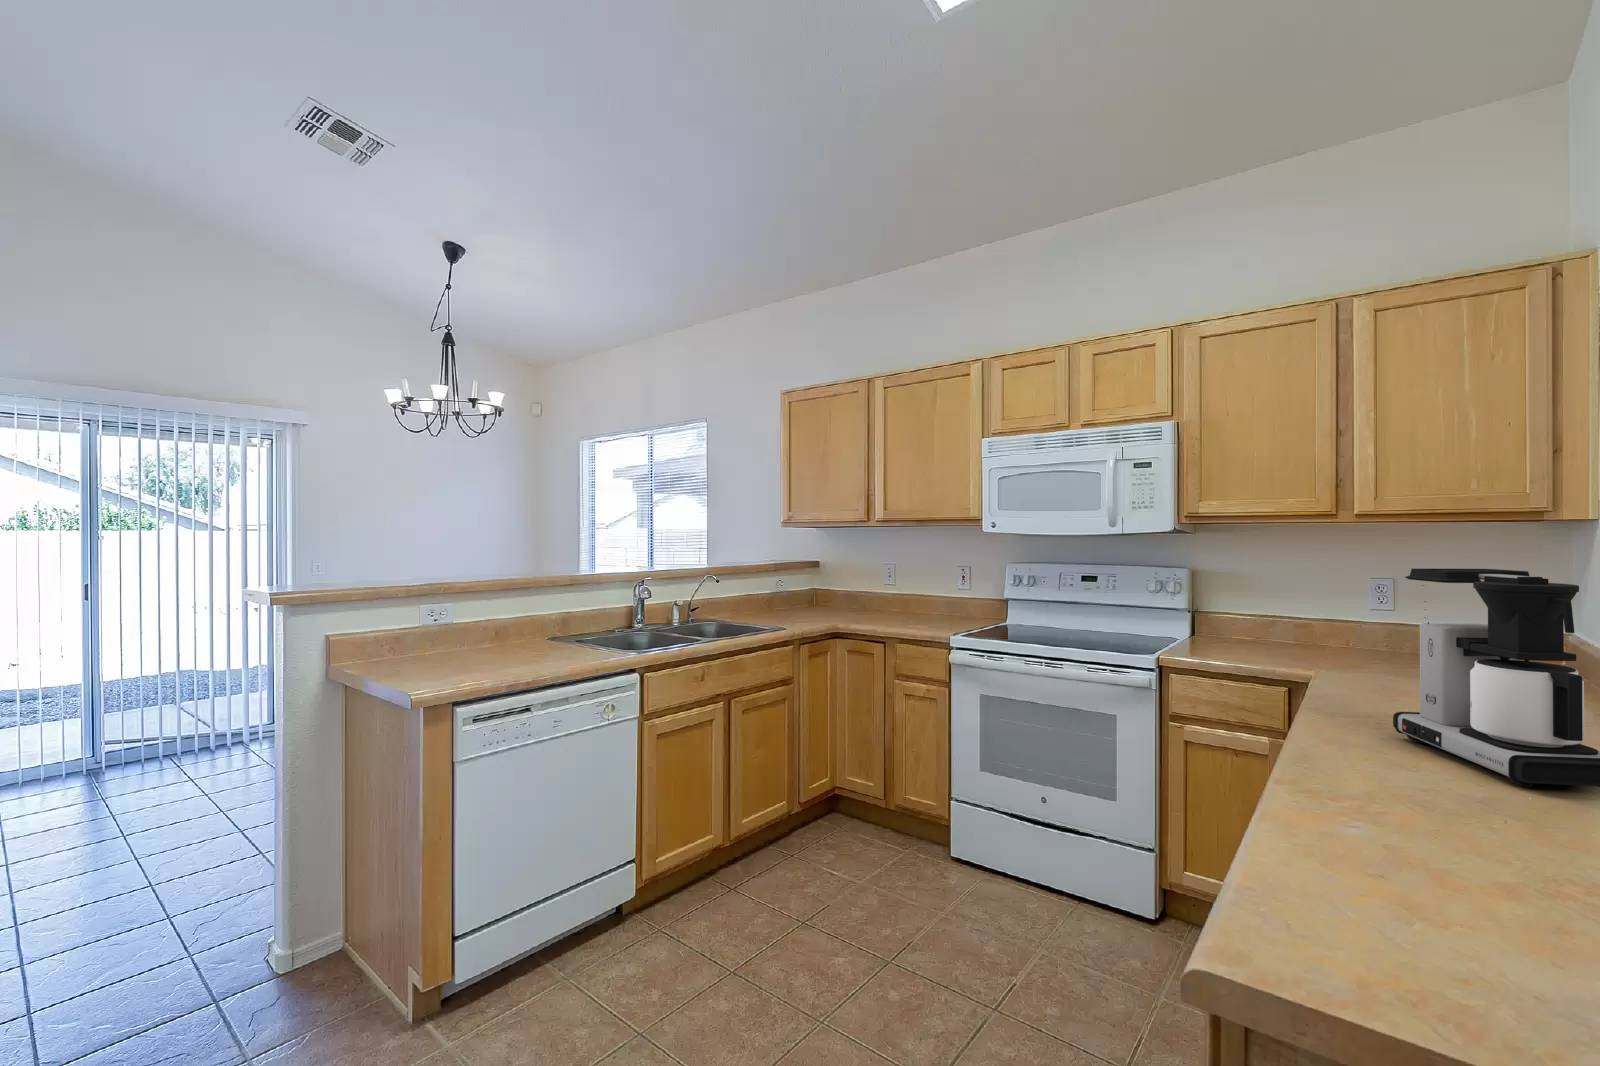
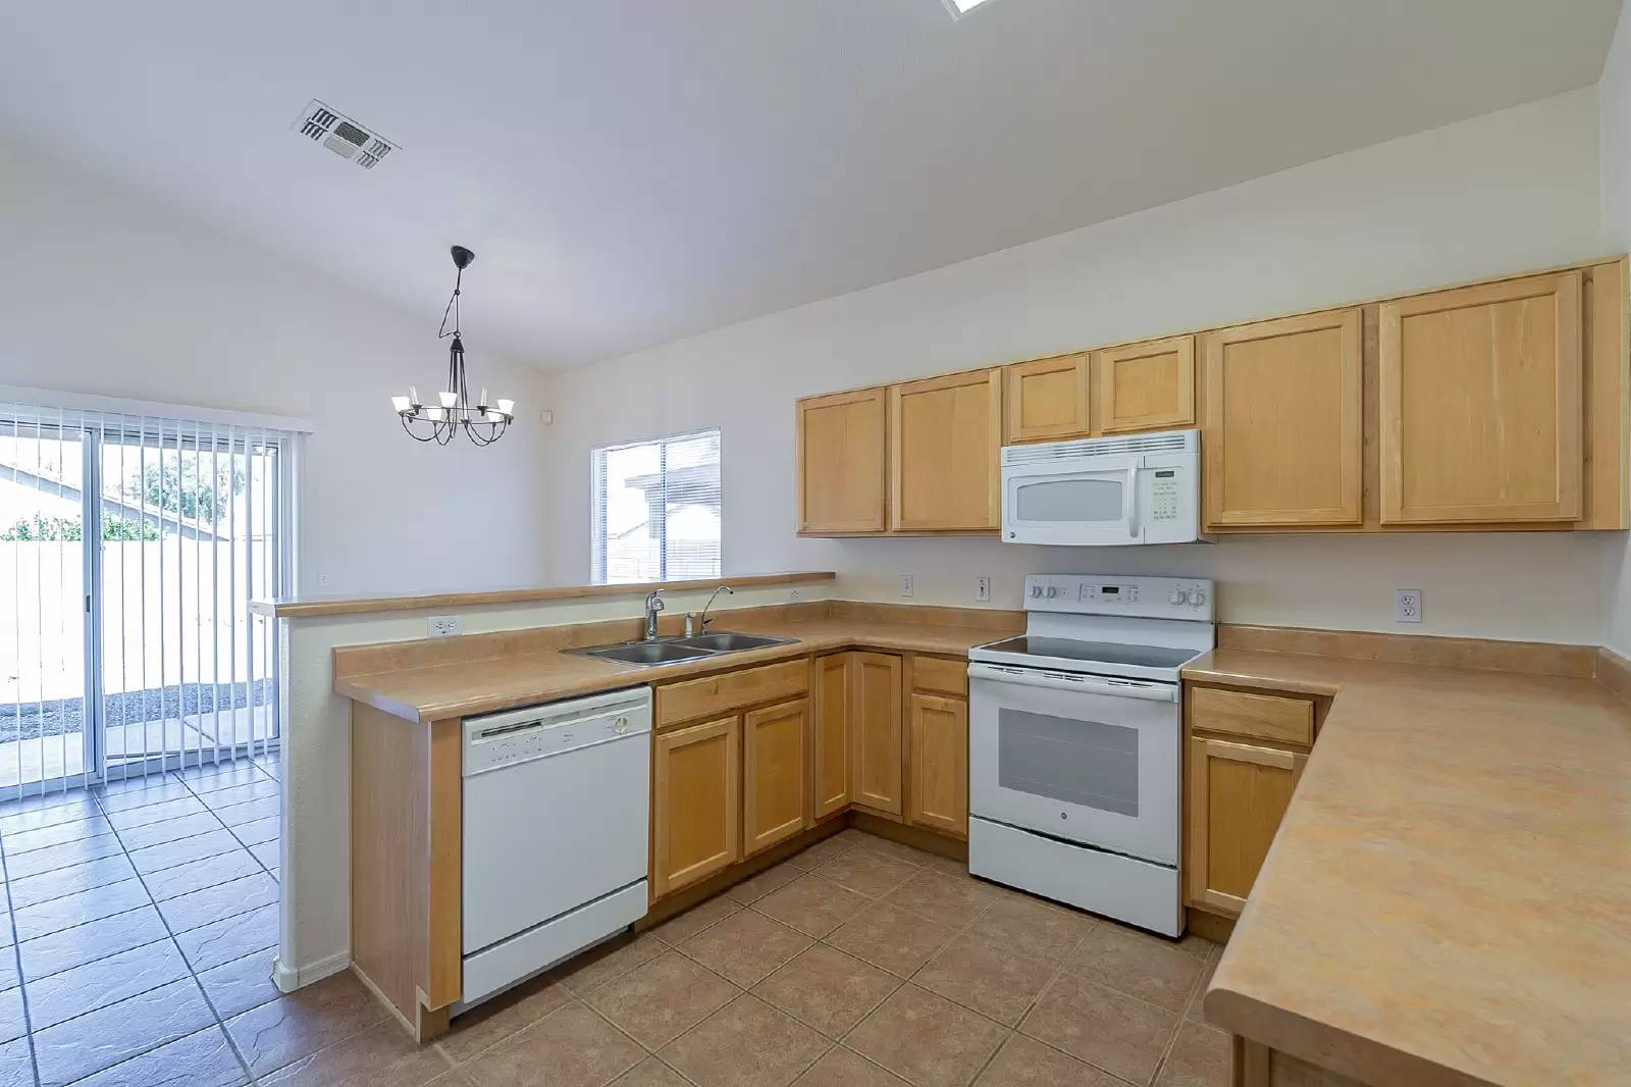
- coffee maker (1502, 667)
